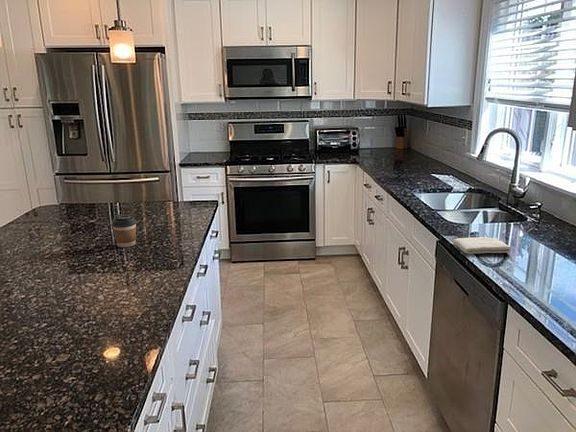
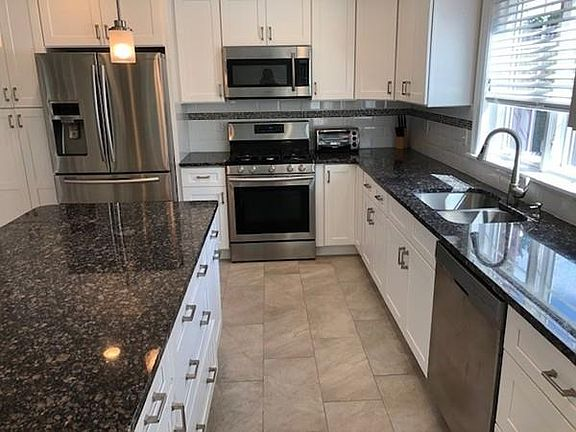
- washcloth (481, 245)
- coffee cup (124, 229)
